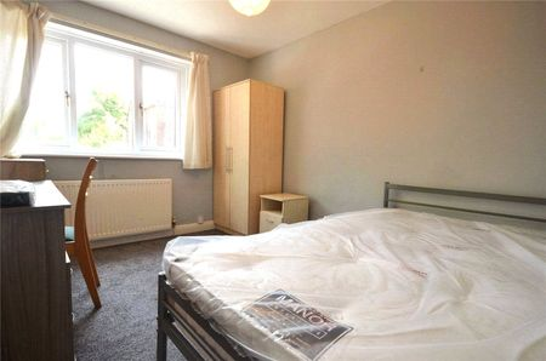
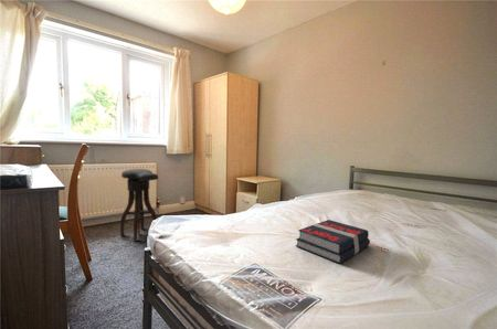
+ book (332, 237)
+ stool (140, 202)
